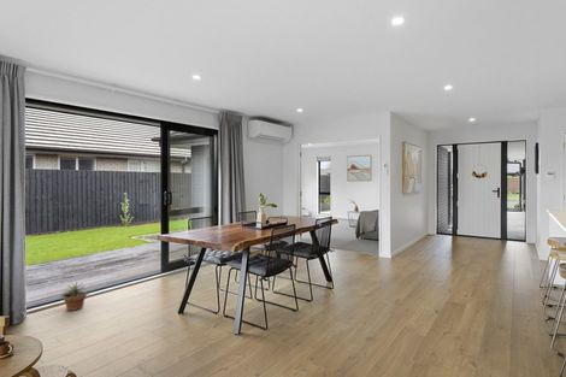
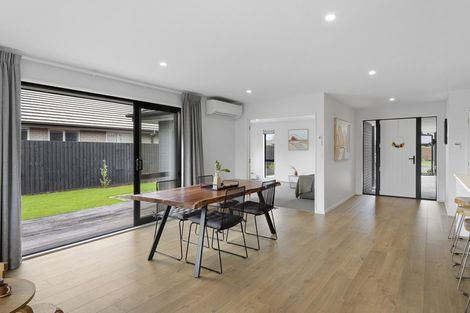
- potted plant (76, 295)
